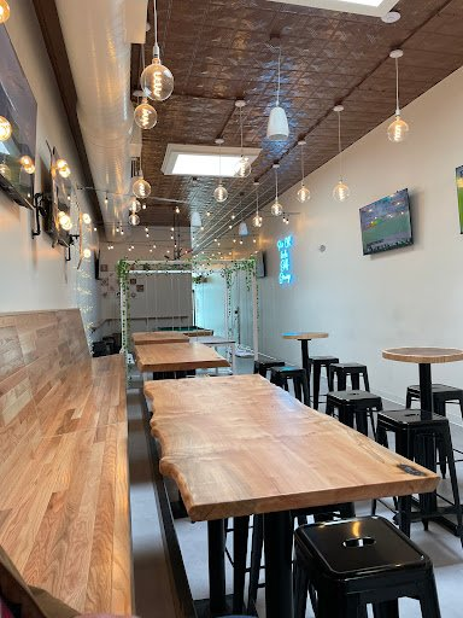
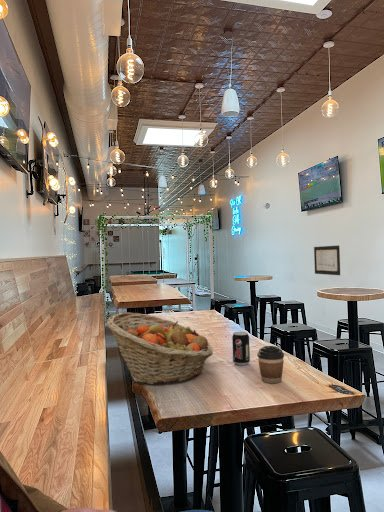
+ fruit basket (160, 342)
+ wall art (326, 260)
+ beverage can (241, 348)
+ coffee cup (270, 362)
